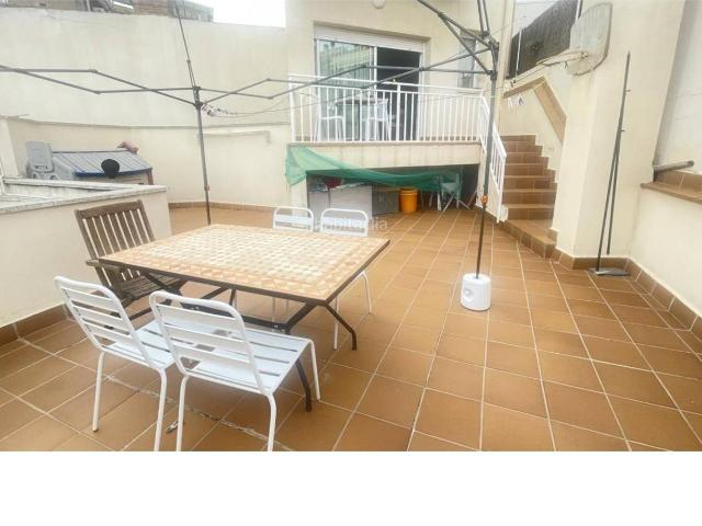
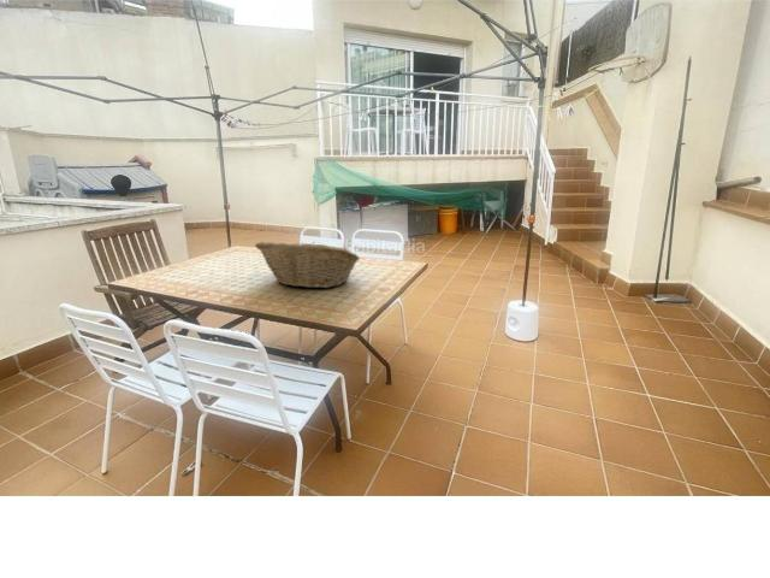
+ fruit basket (308, 260)
